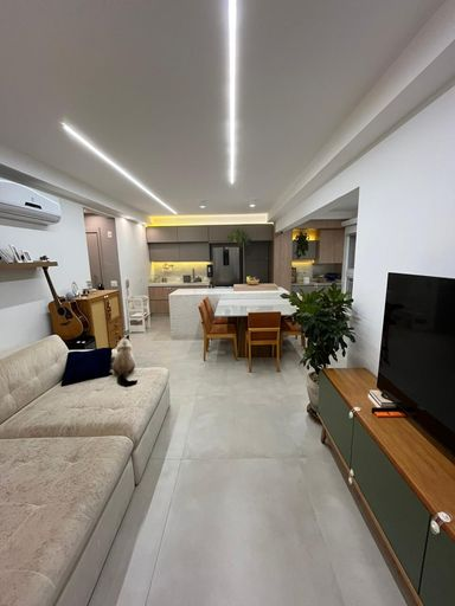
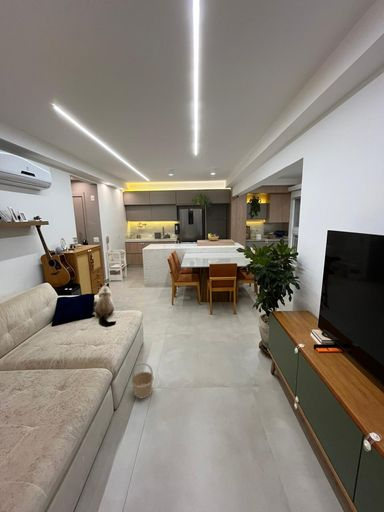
+ basket (142, 377)
